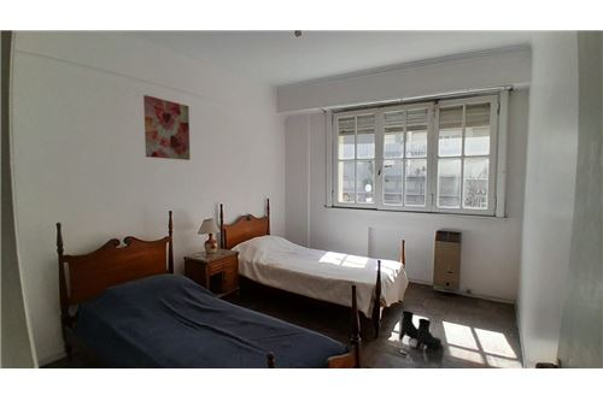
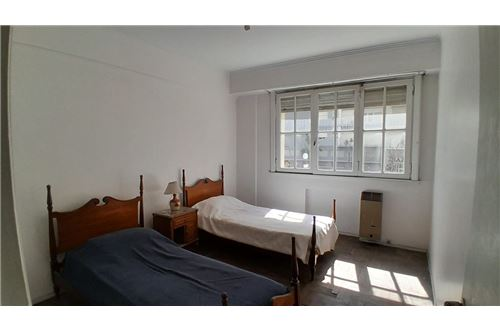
- boots (420, 328)
- wall art (168, 129)
